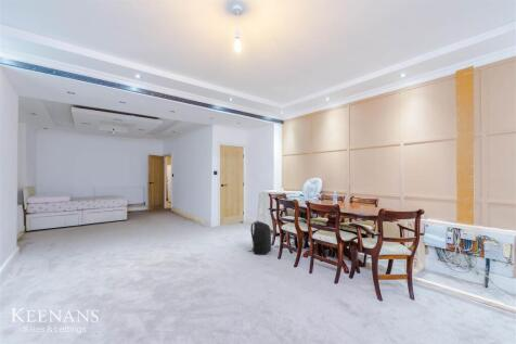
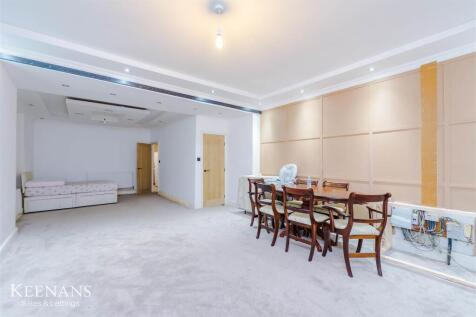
- backpack (259, 235)
